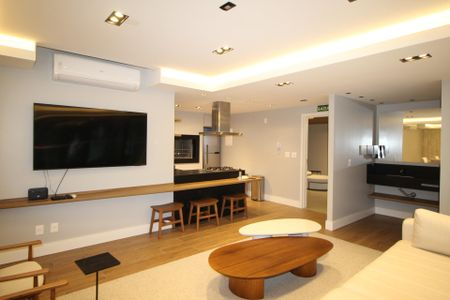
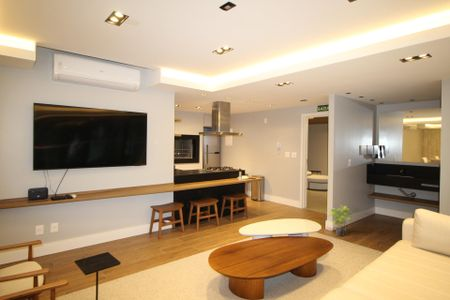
+ potted plant (341, 220)
